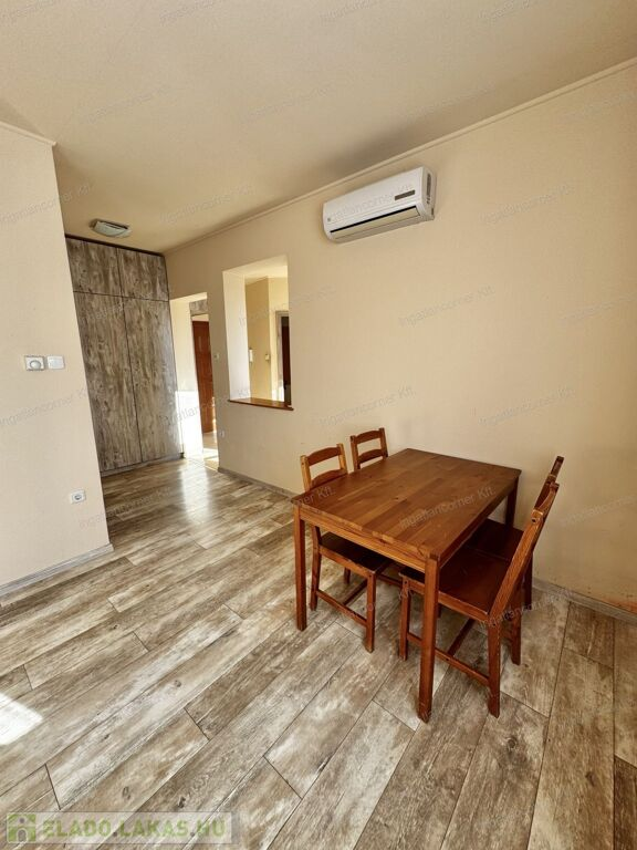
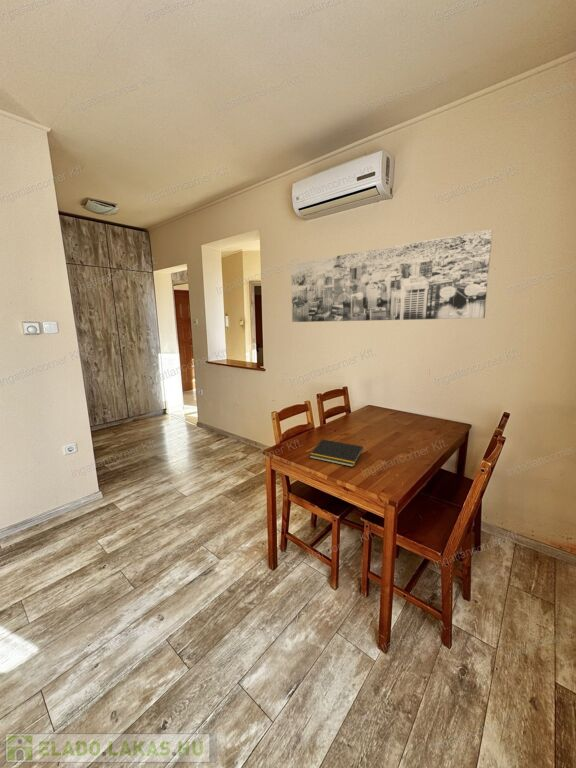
+ notepad (336, 452)
+ wall art (370, 286)
